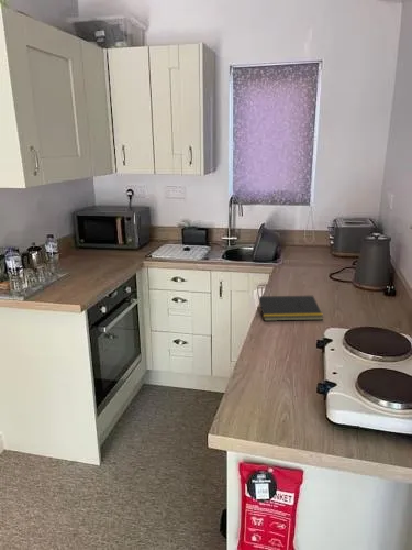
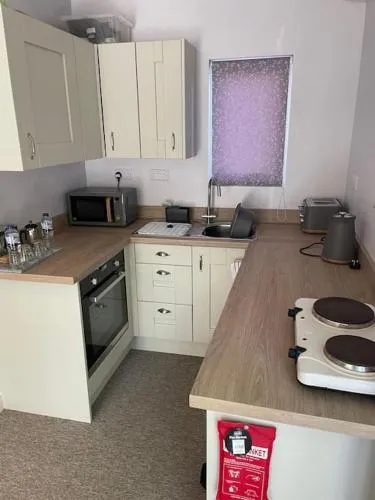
- notepad (289, 307)
